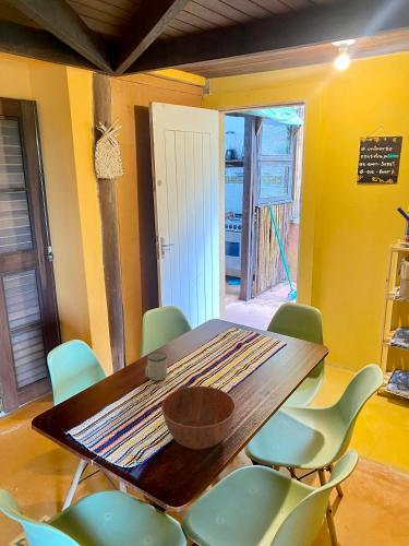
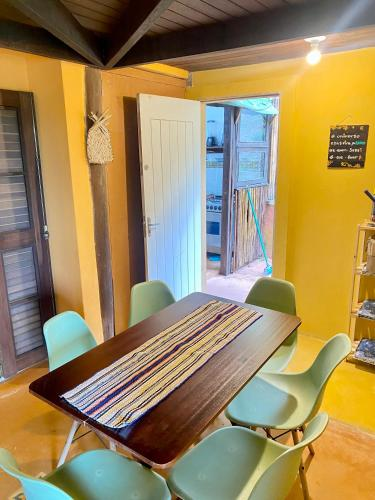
- mug (155, 368)
- bowl (199, 419)
